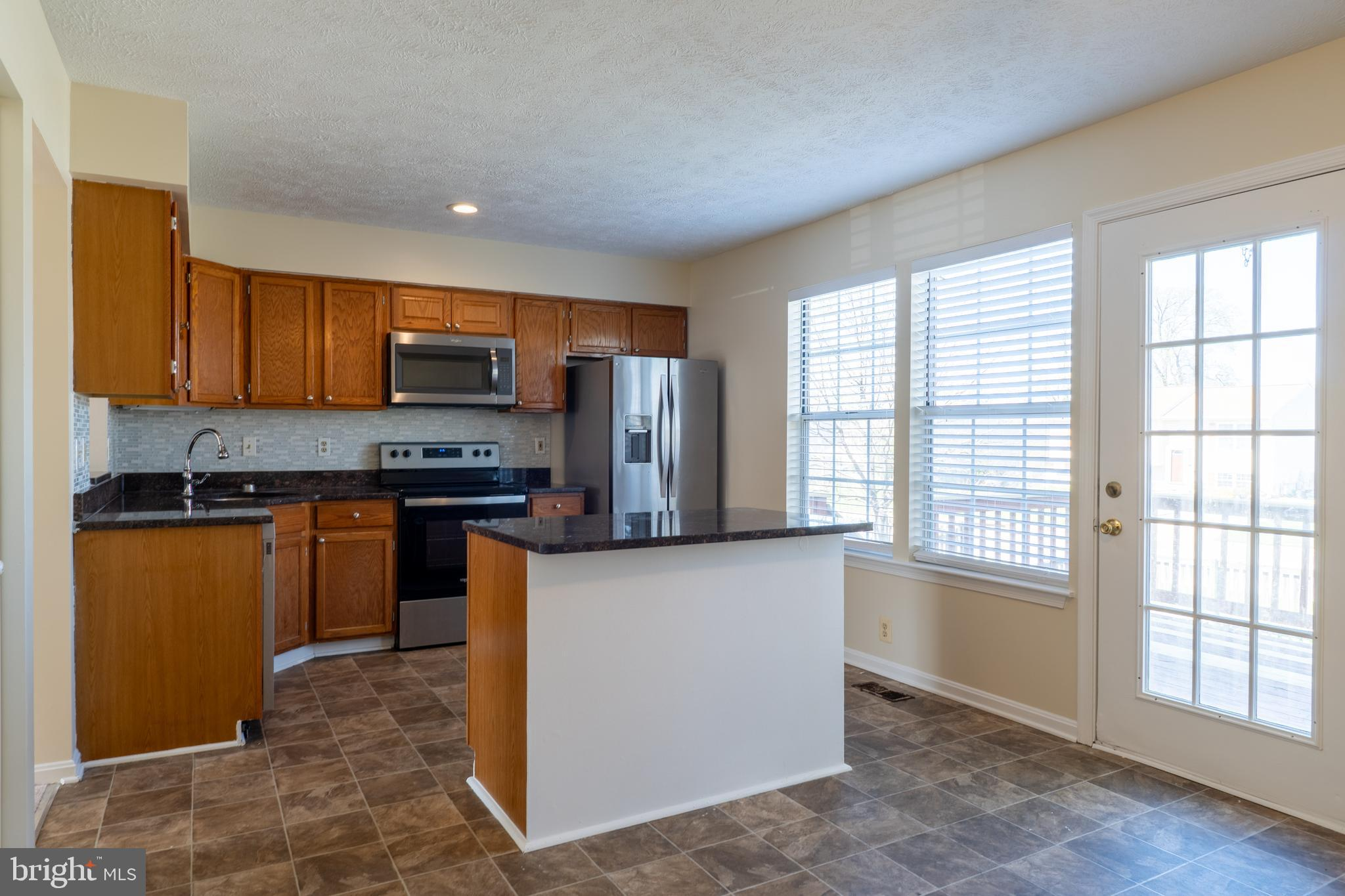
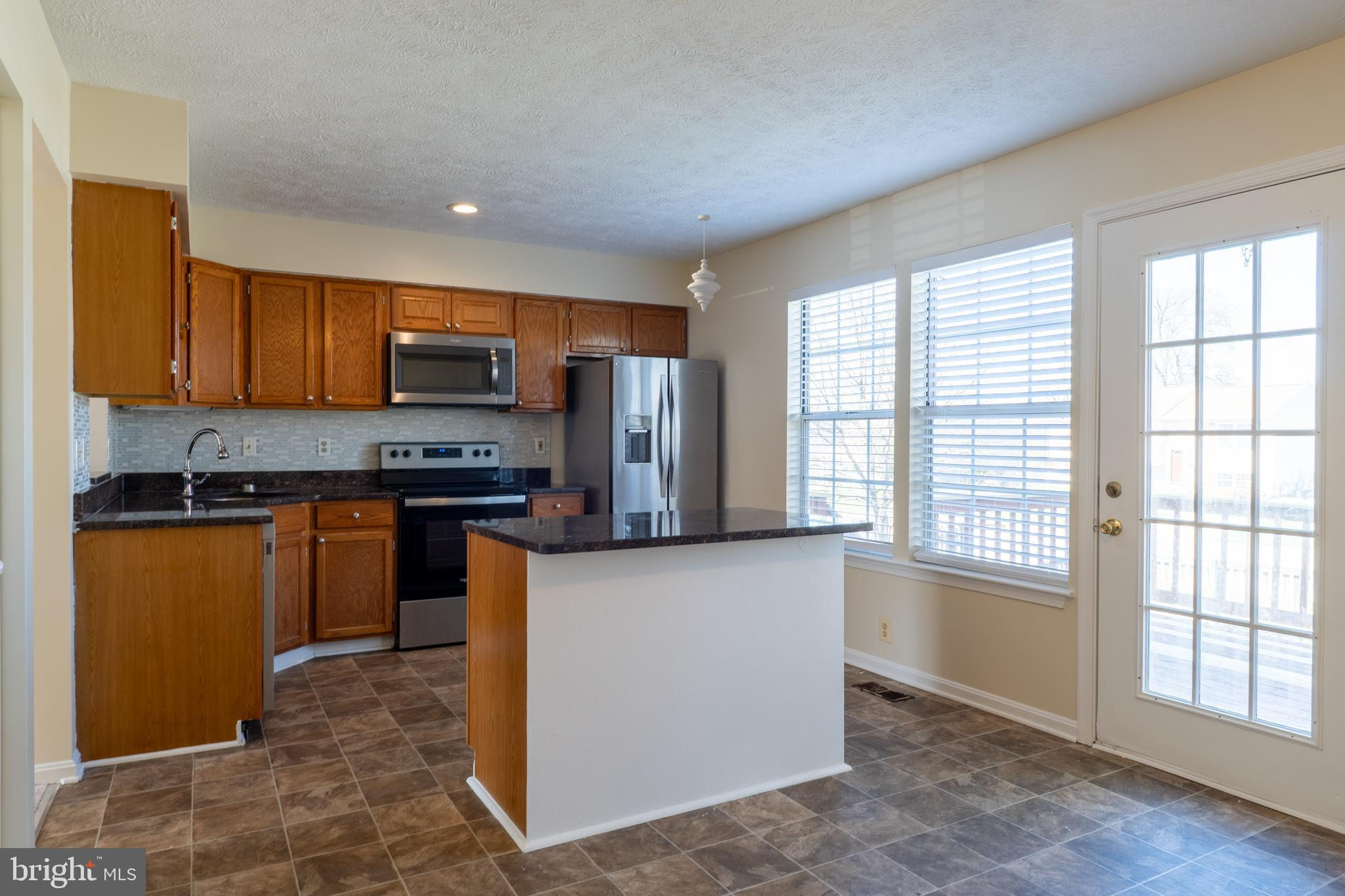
+ pendant light (704, 264)
